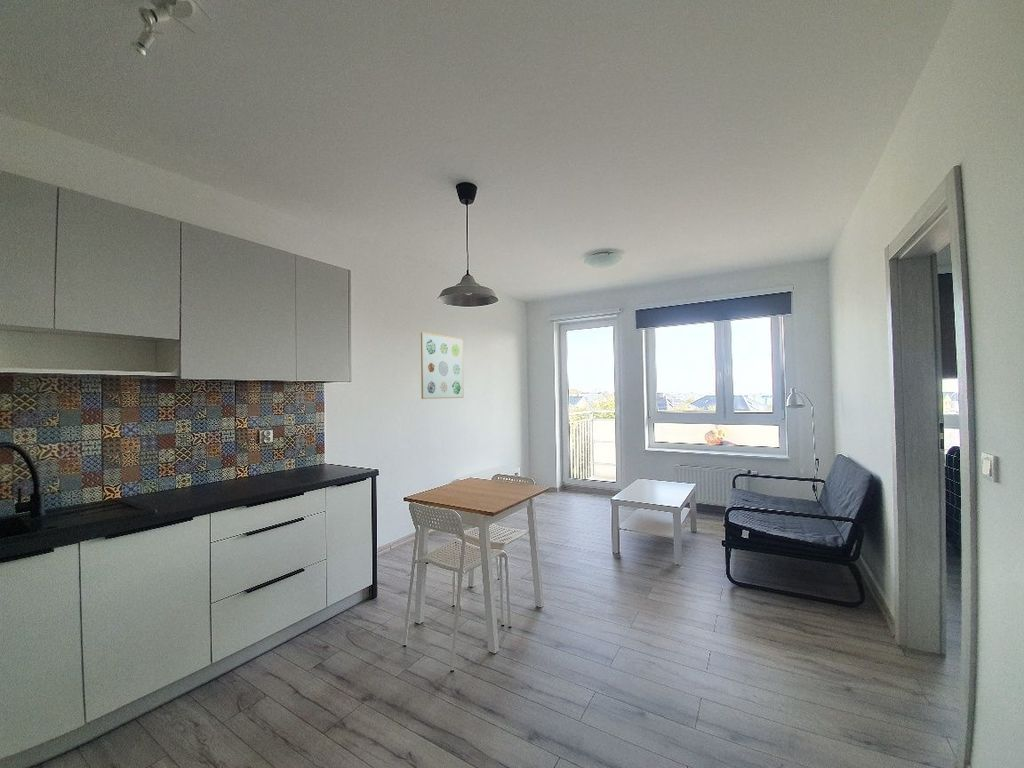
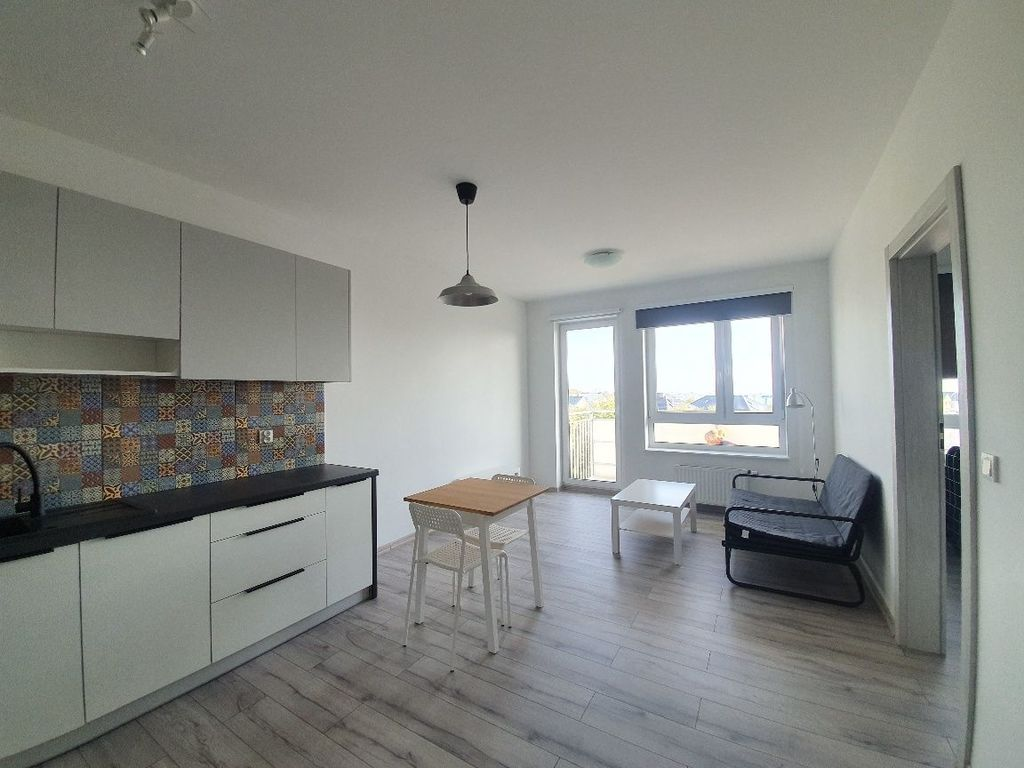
- wall art (443, 367)
